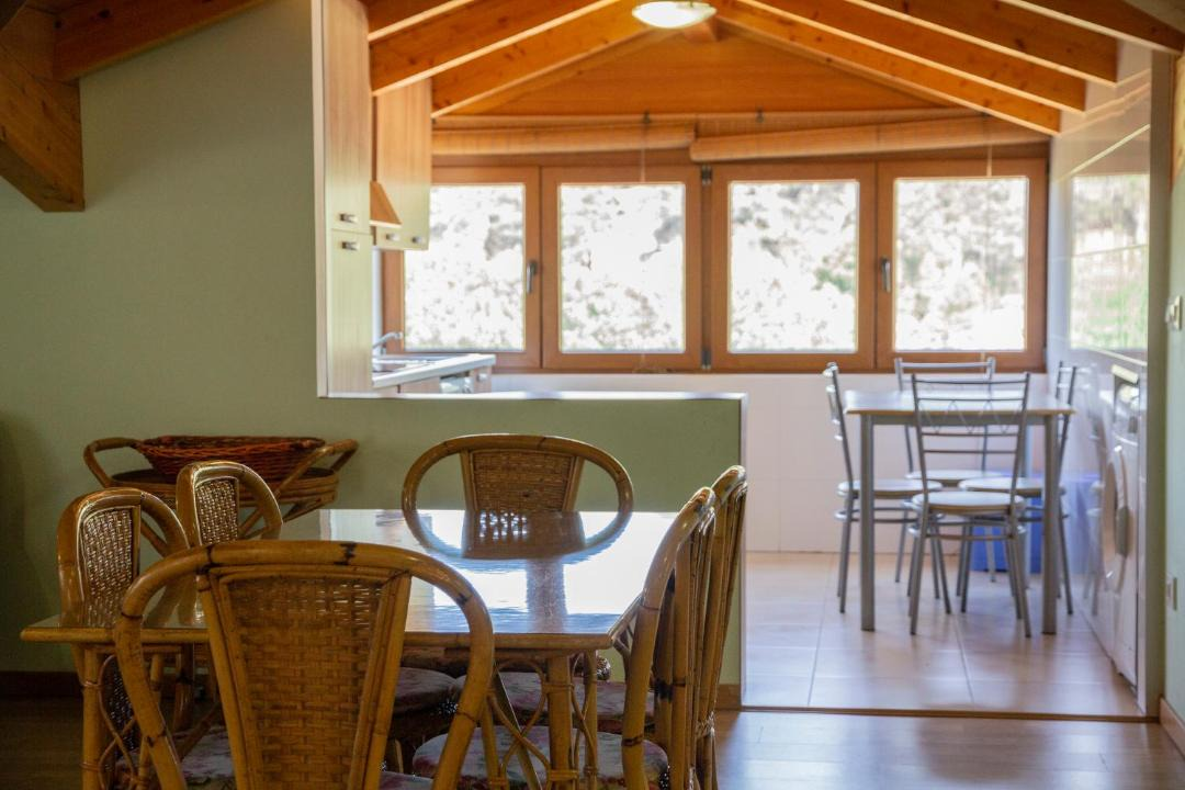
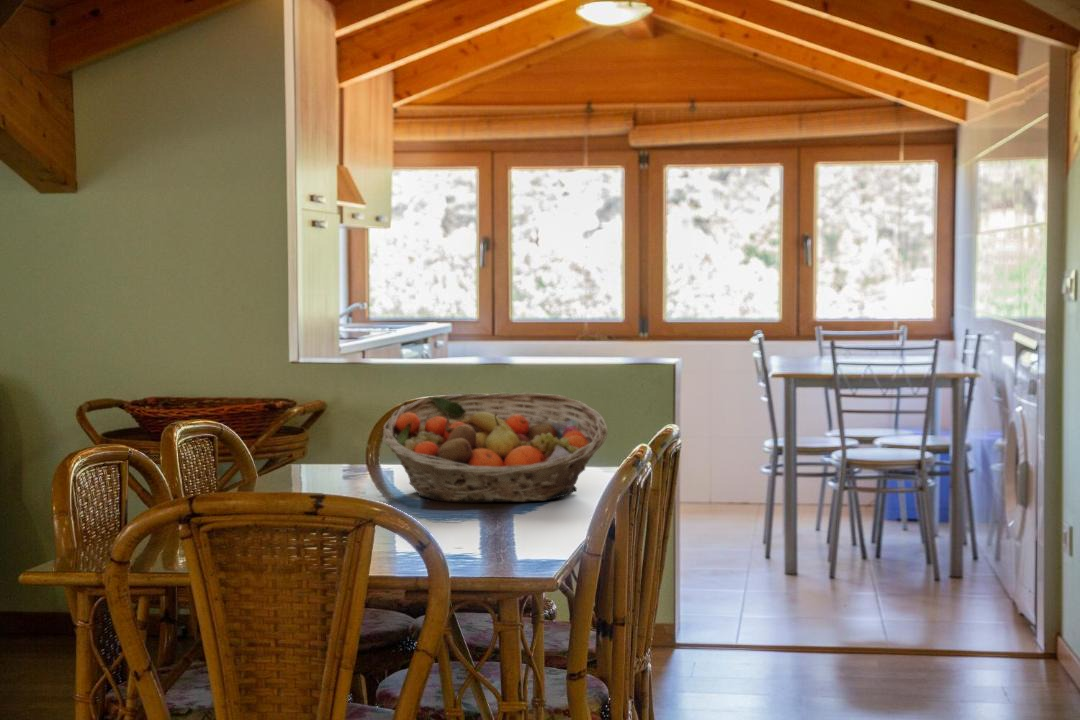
+ fruit basket (495, 445)
